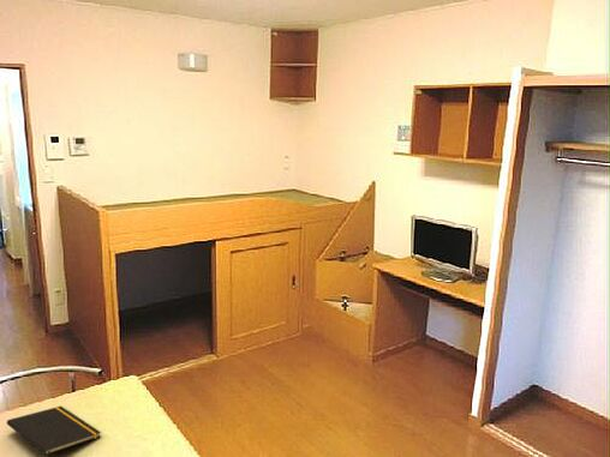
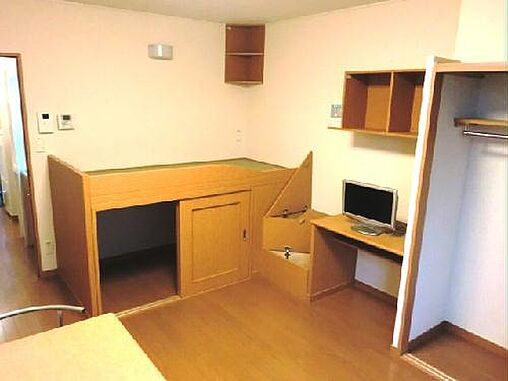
- notepad (53, 428)
